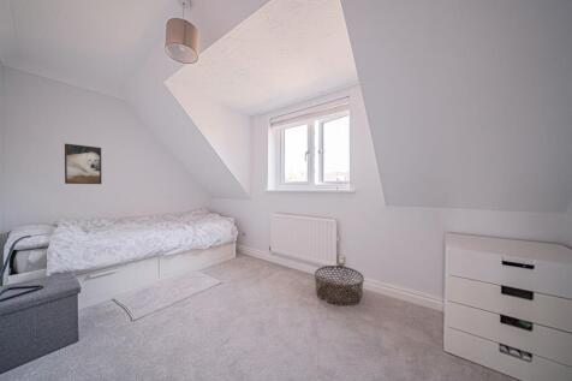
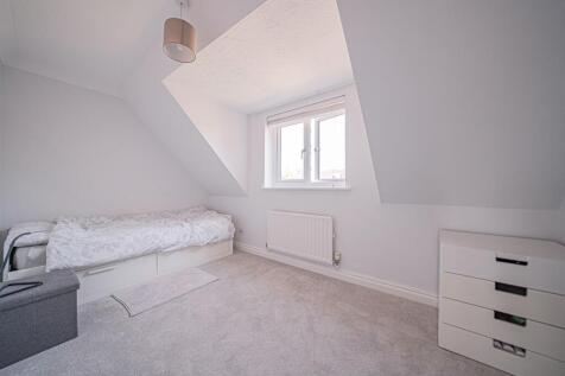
- basket (339, 284)
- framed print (83, 165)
